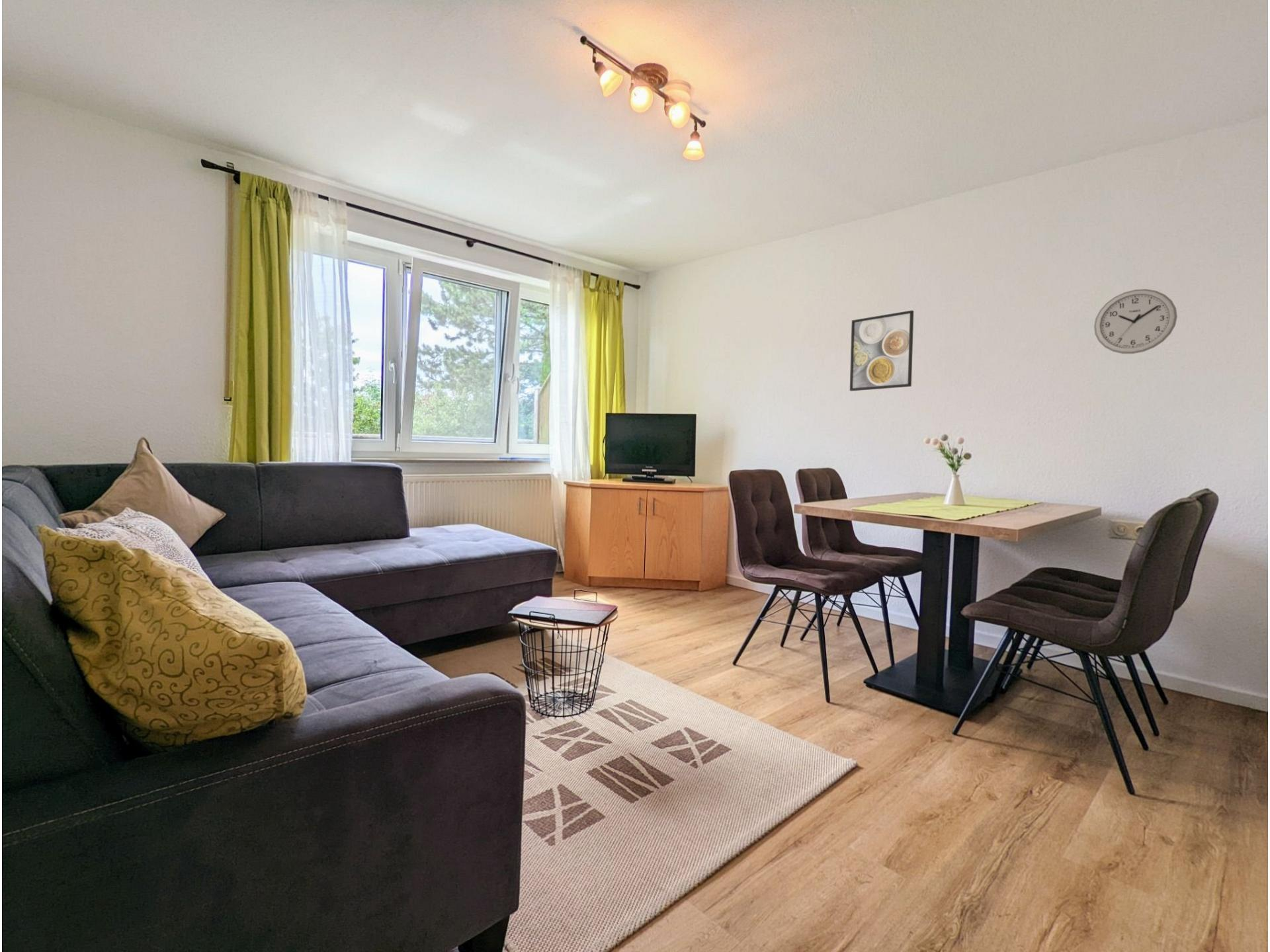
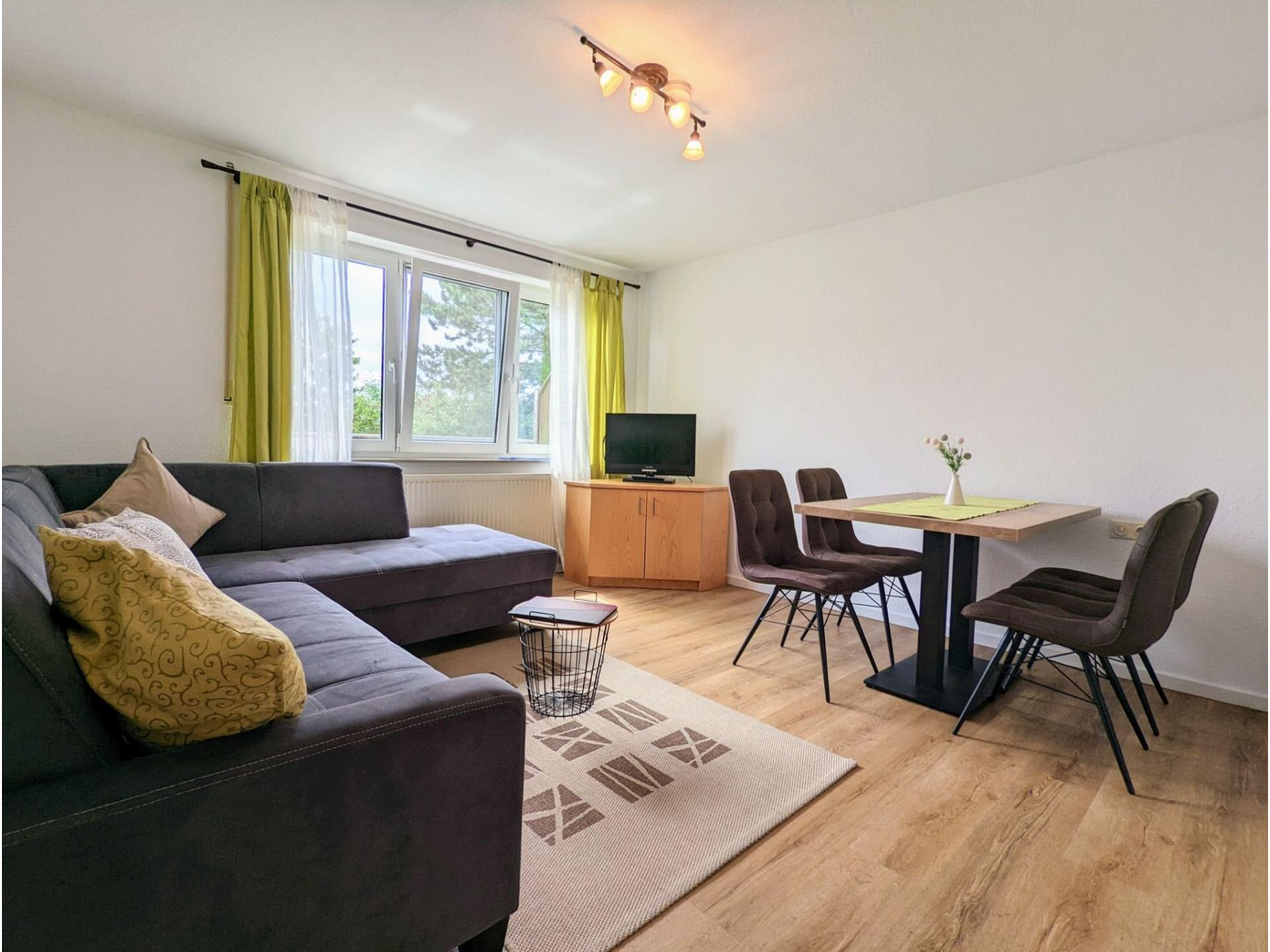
- wall clock (1134, 321)
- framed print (880, 352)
